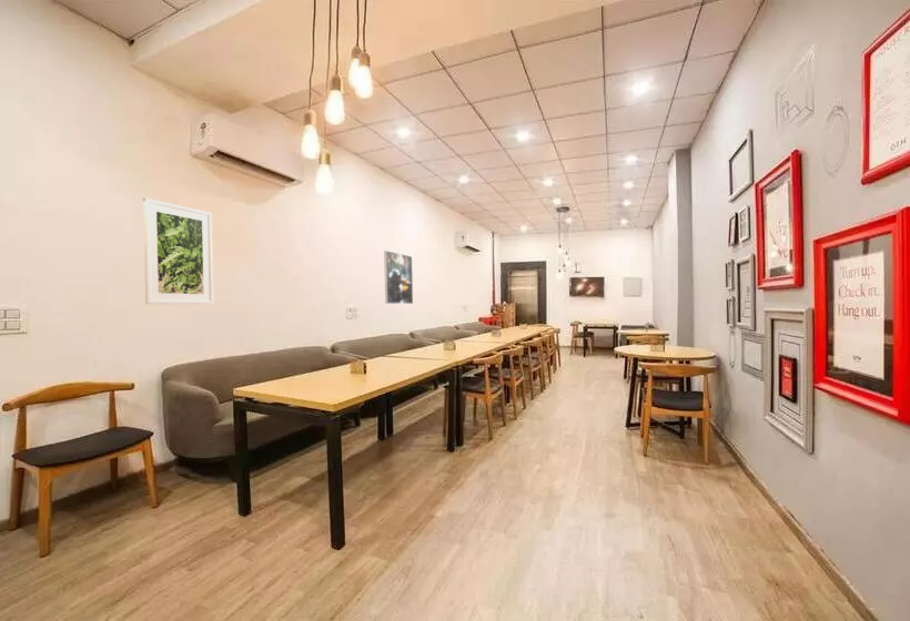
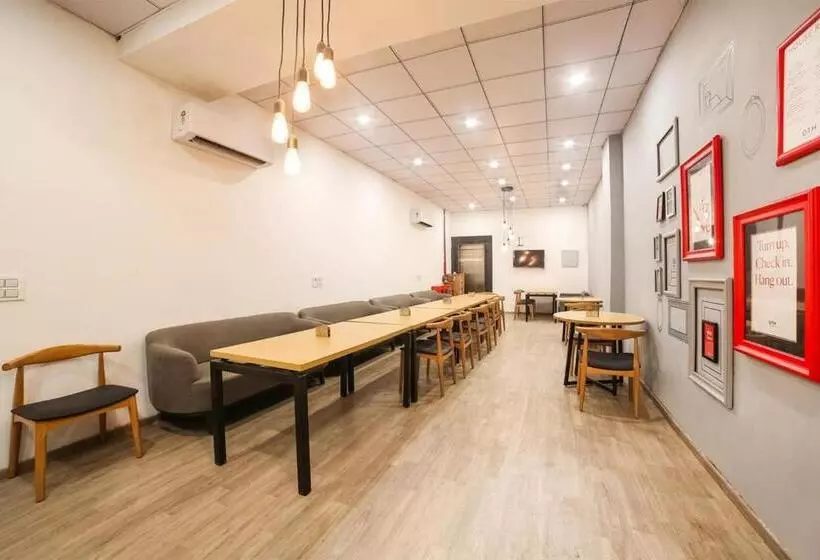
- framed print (181, 255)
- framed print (398, 278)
